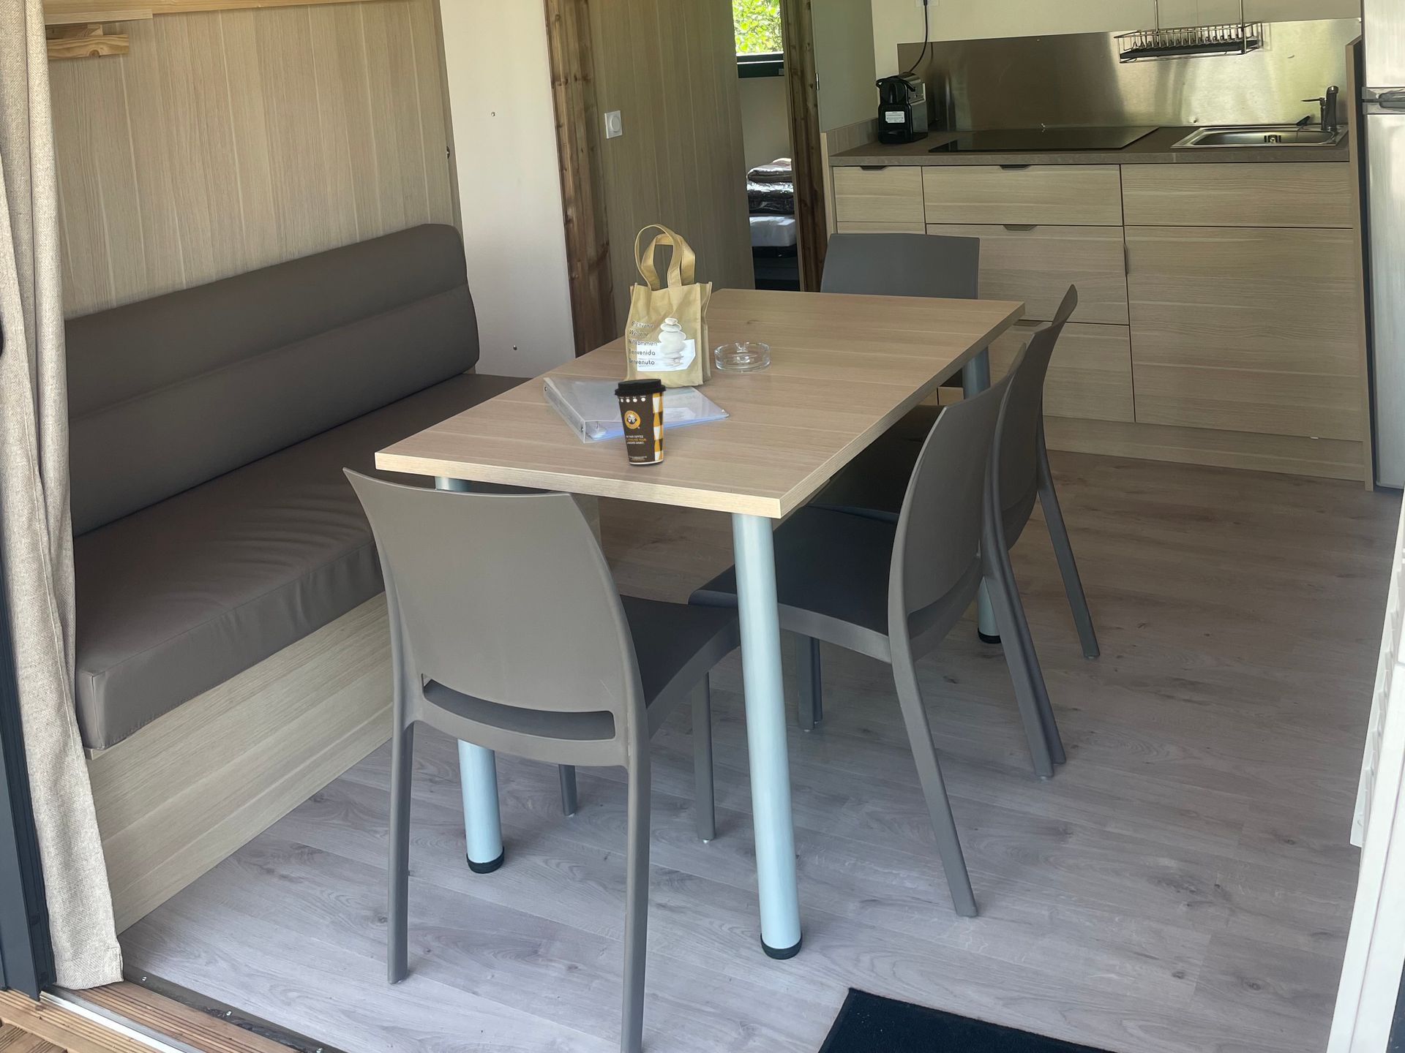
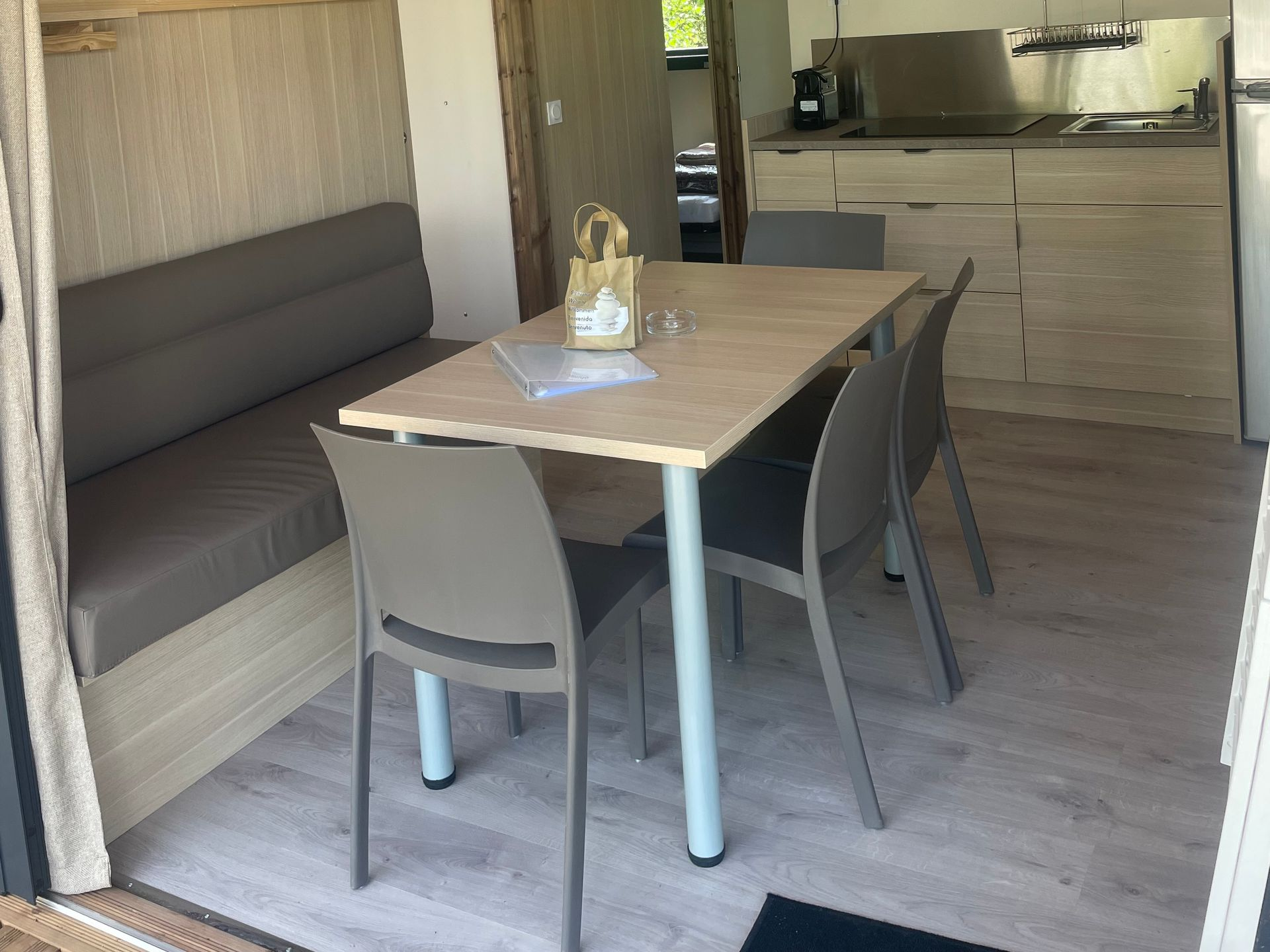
- coffee cup (643, 421)
